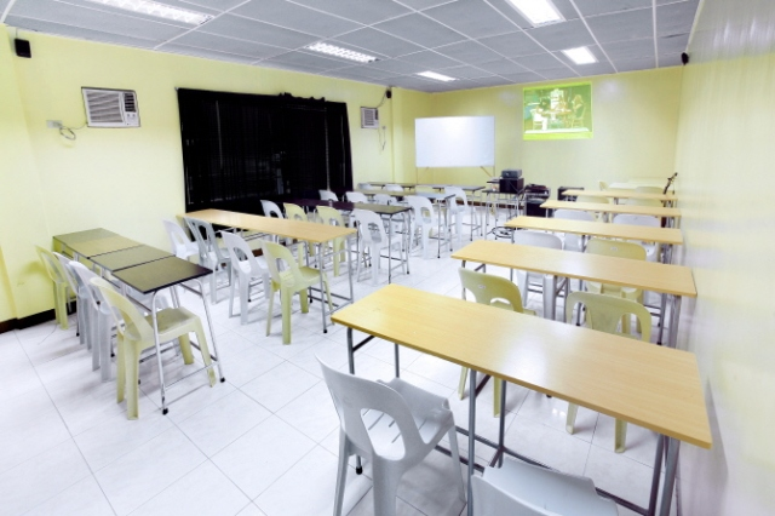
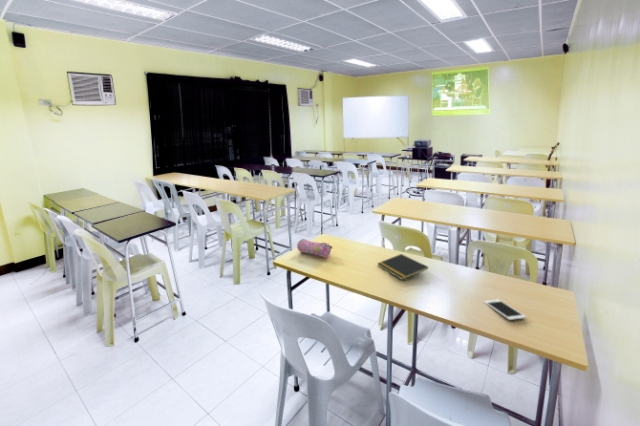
+ pencil case (314, 247)
+ cell phone (503, 309)
+ notepad (401, 266)
